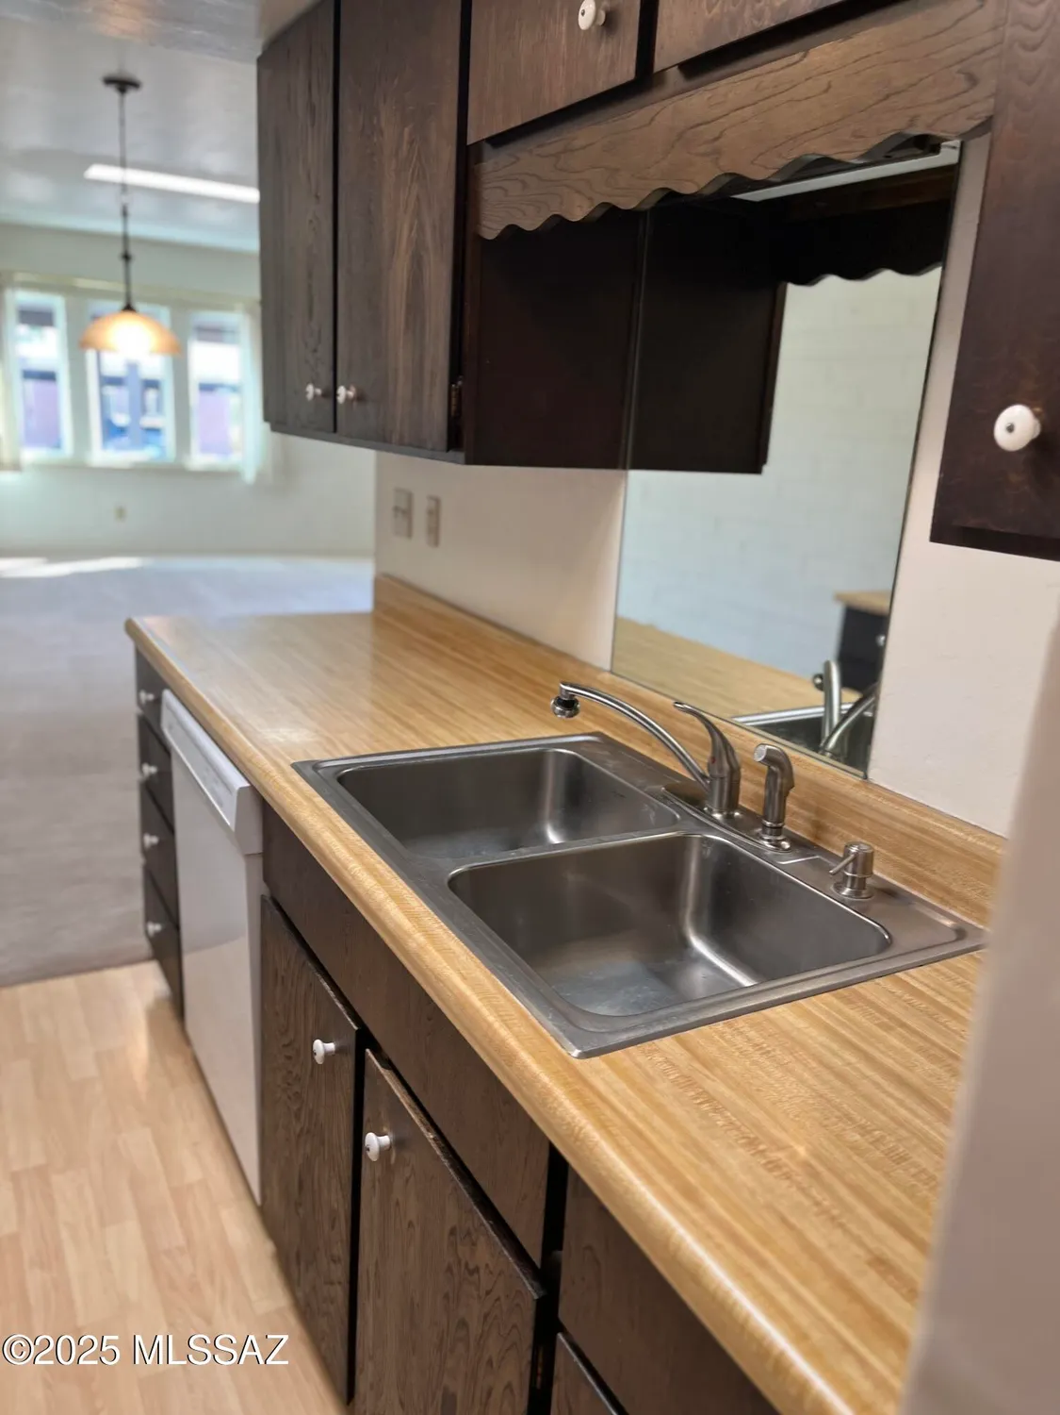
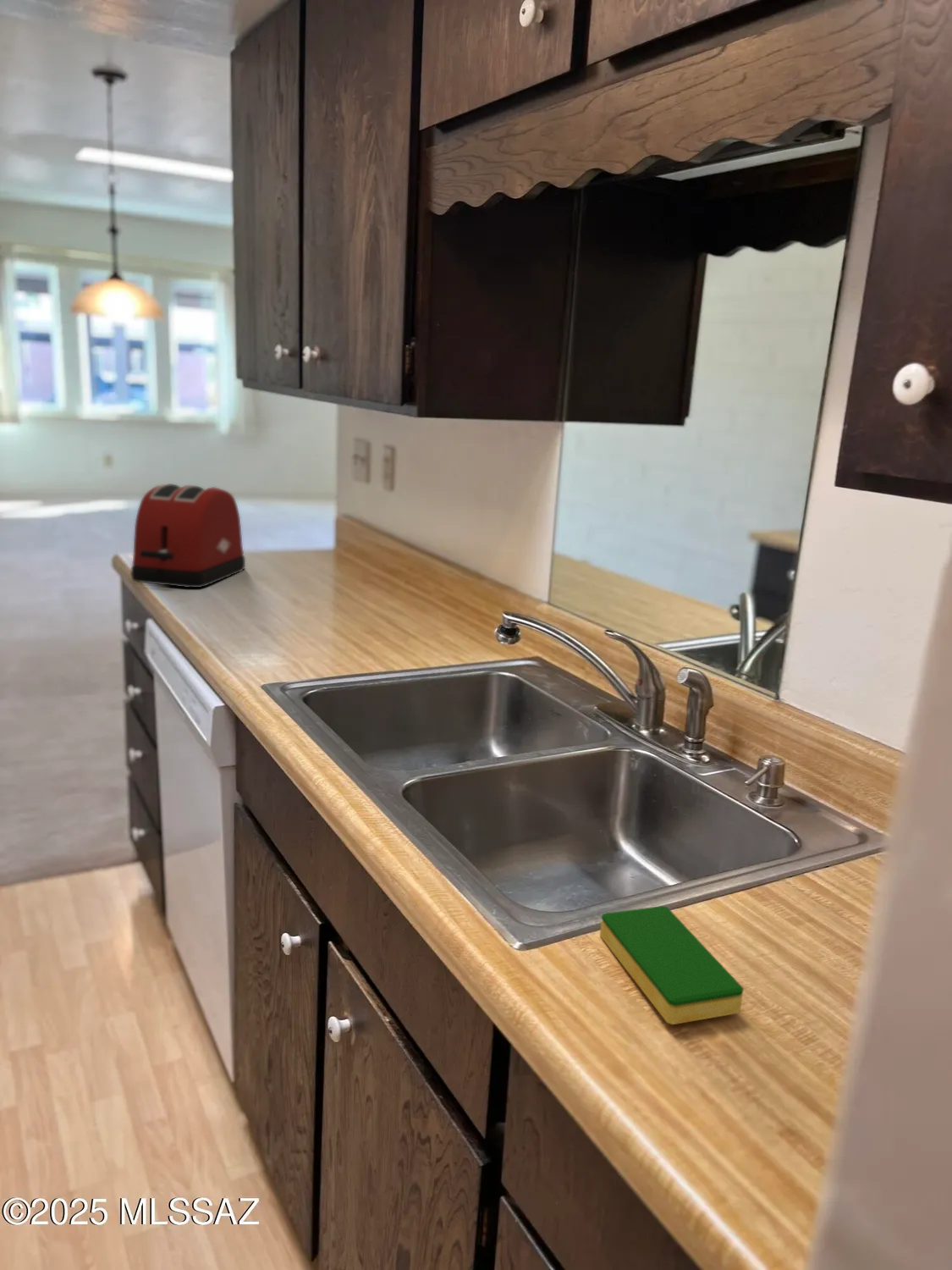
+ toaster (190, 530)
+ dish sponge (667, 960)
